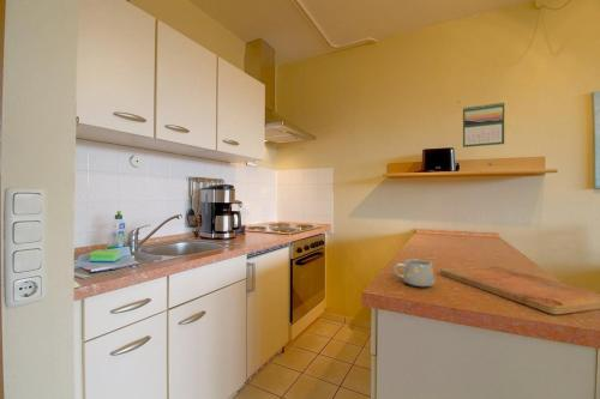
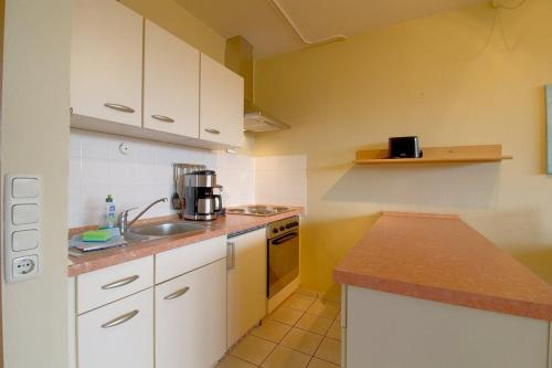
- calendar (482, 125)
- mug (413, 272)
- cutting board (515, 284)
